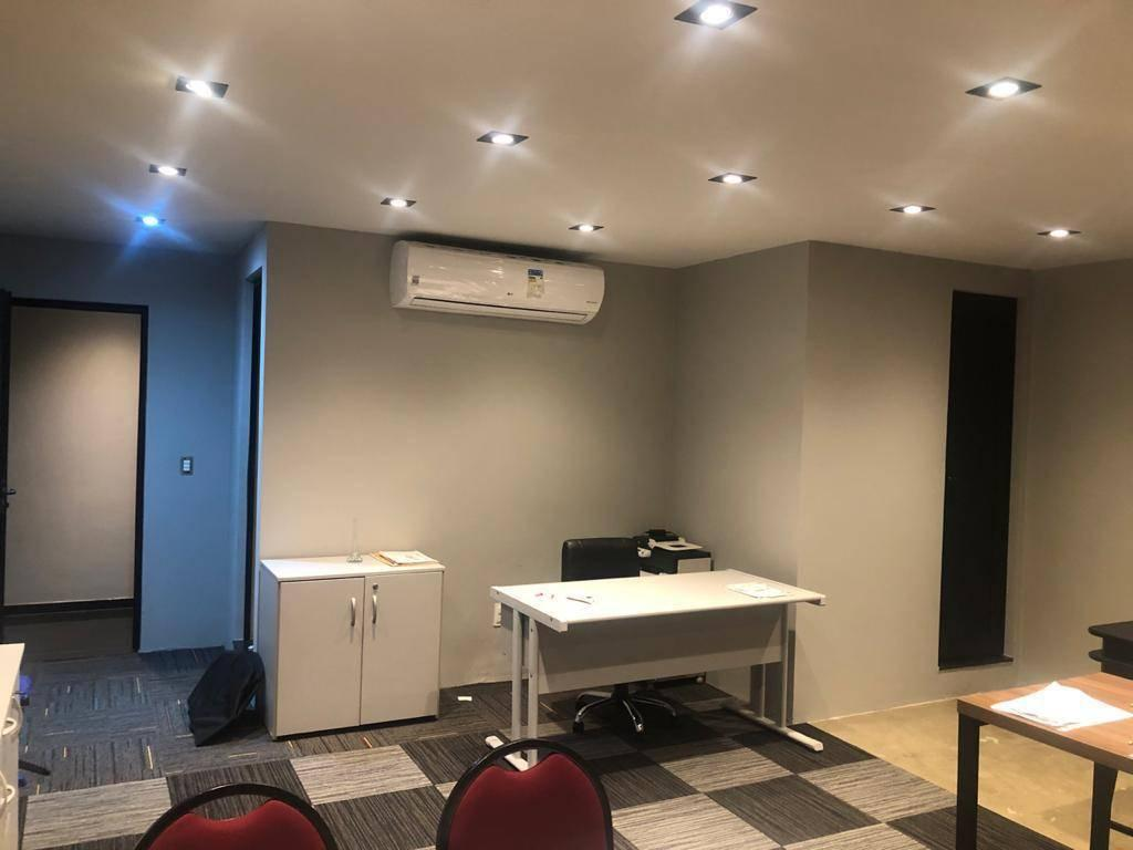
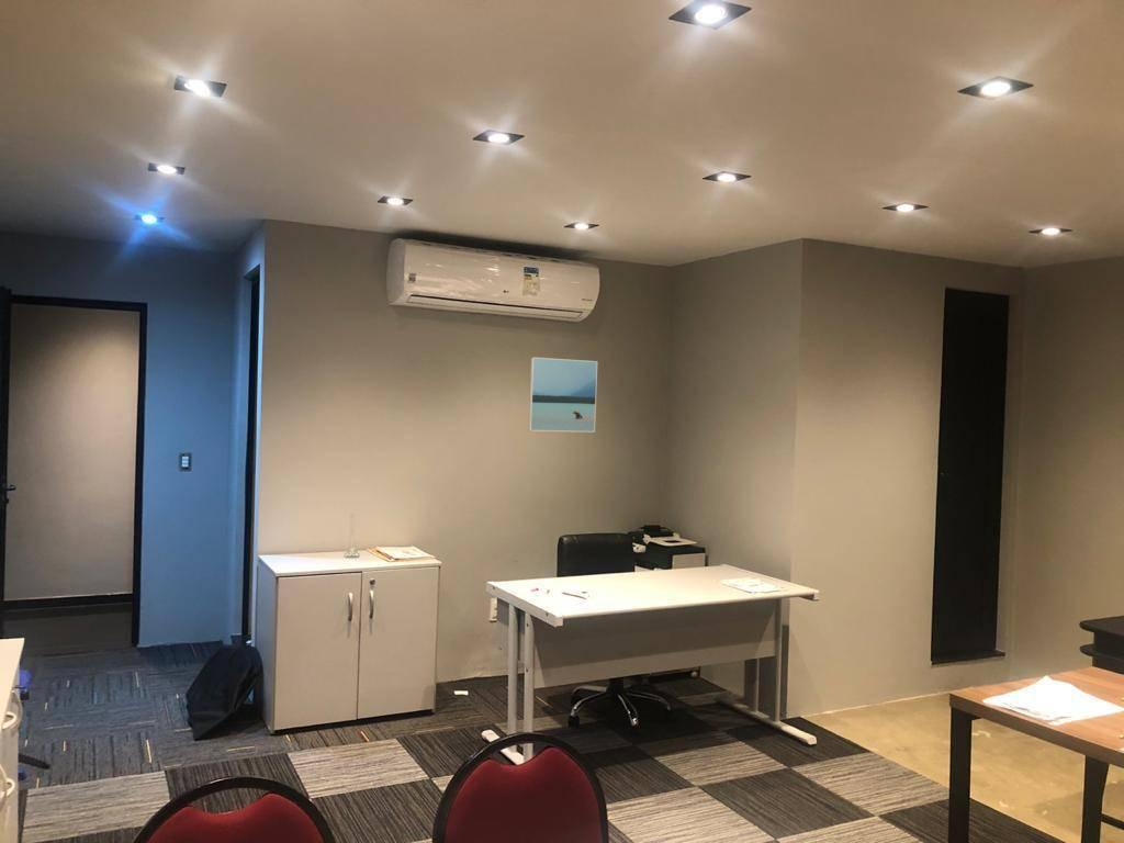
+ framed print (563, 395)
